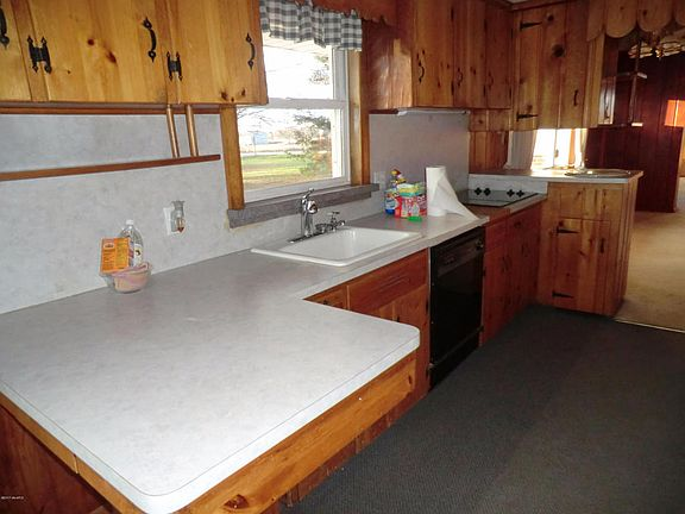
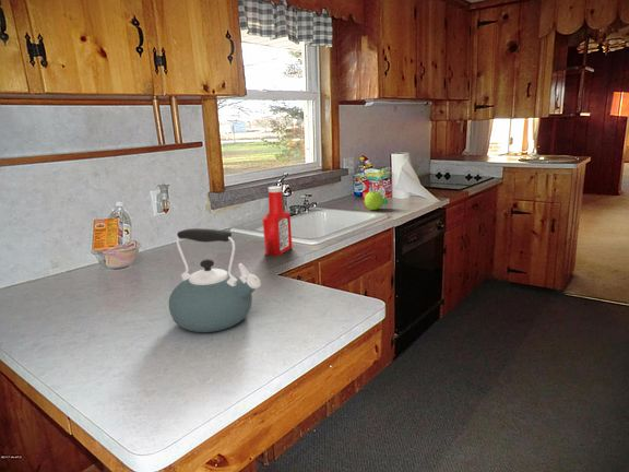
+ apple (373, 200)
+ soap bottle (276, 219)
+ kettle (215, 276)
